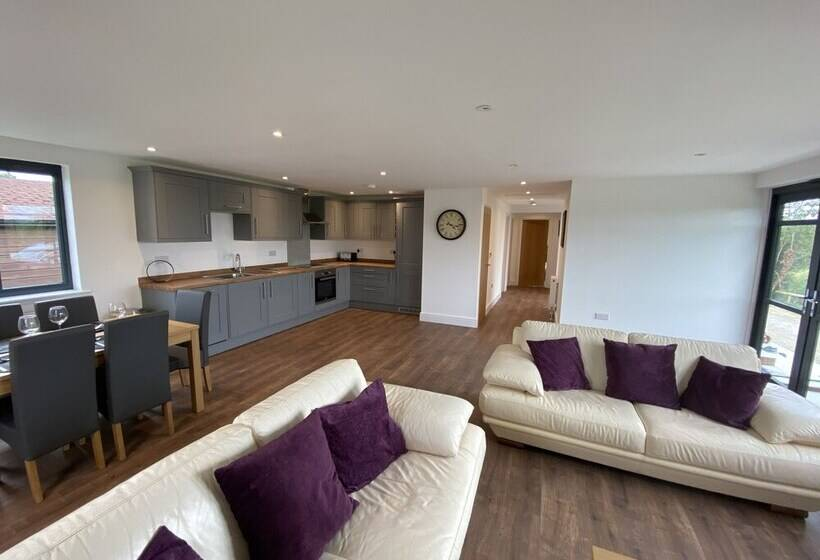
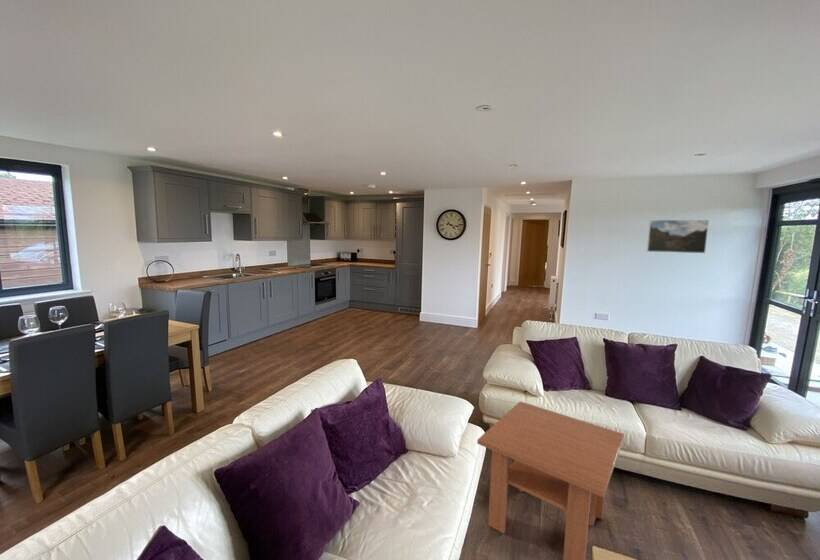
+ coffee table (549, 479)
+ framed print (676, 236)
